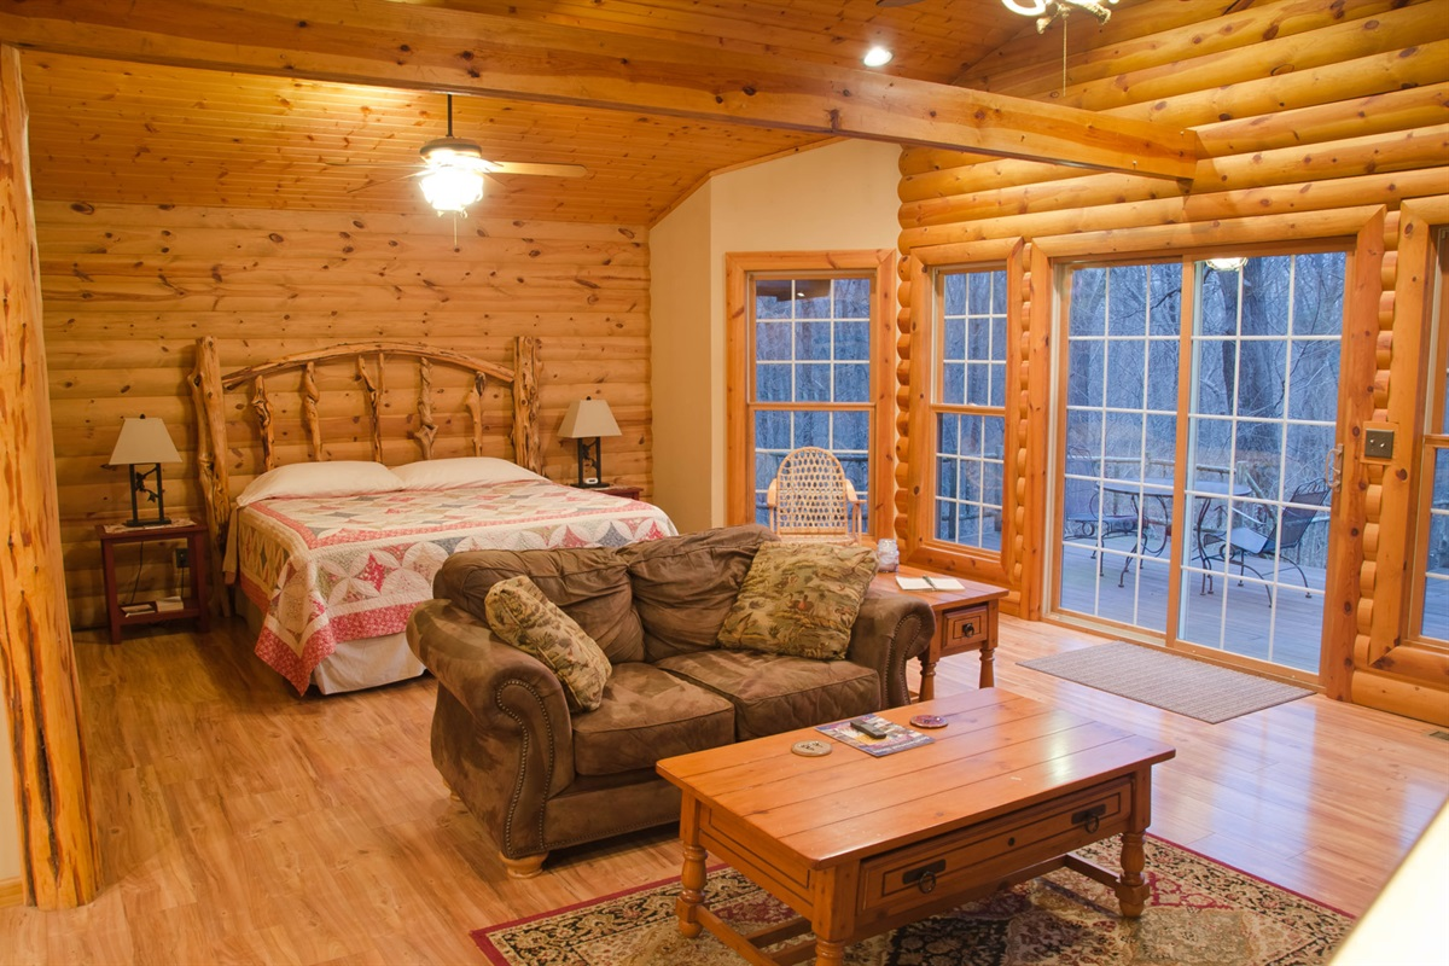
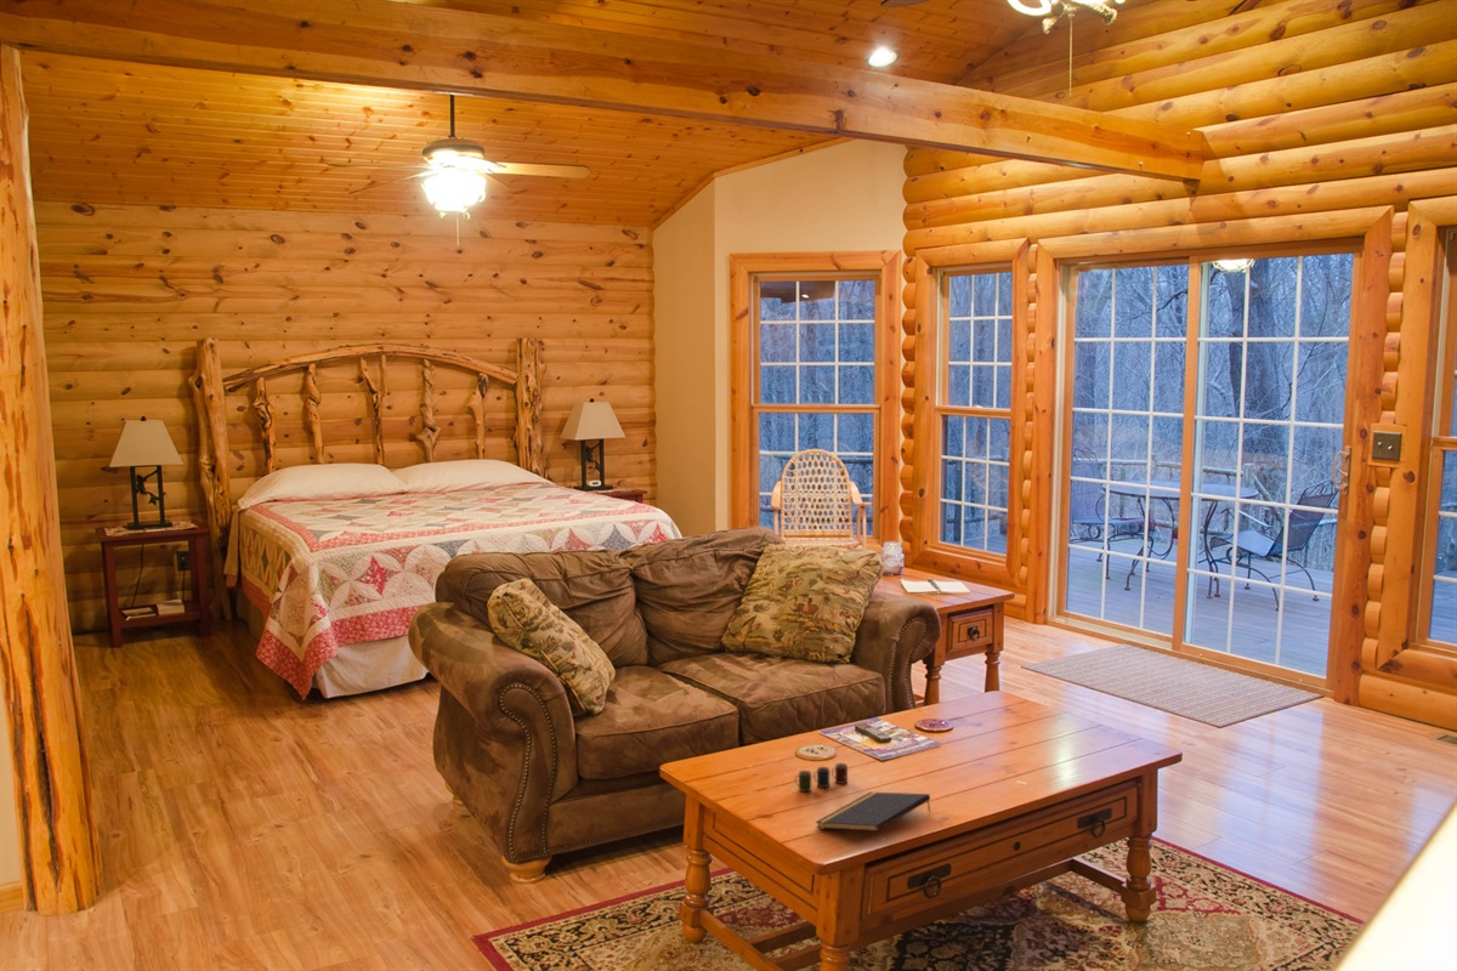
+ cup (821, 772)
+ notepad (873, 810)
